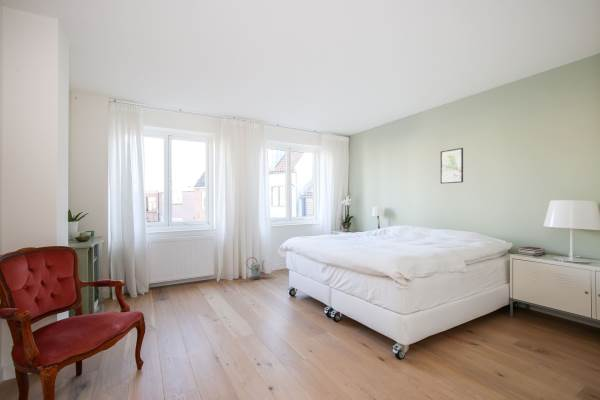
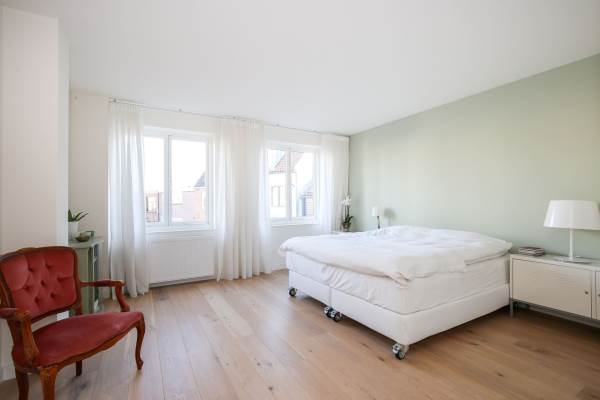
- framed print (451, 166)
- watering can (255, 267)
